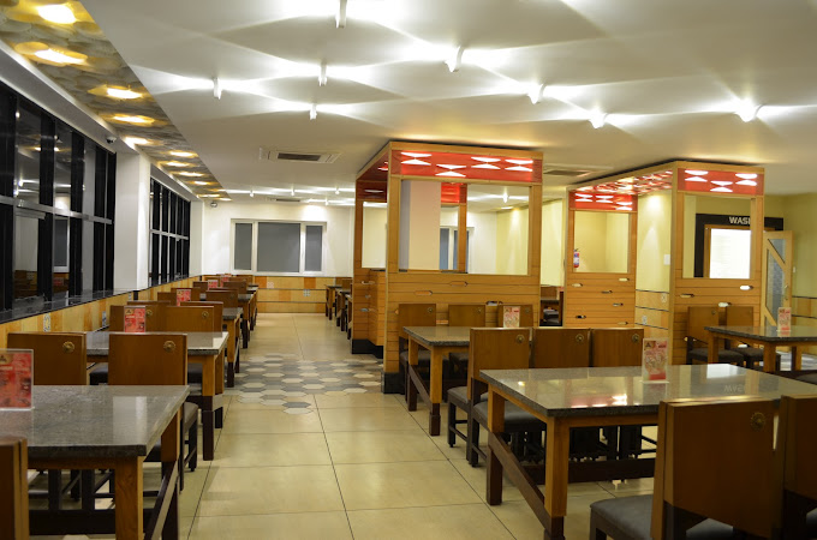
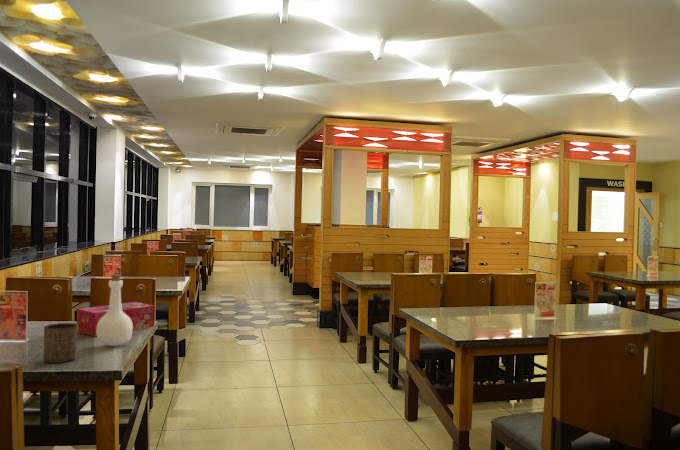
+ tissue box (122, 311)
+ cup (60, 342)
+ bottle (115, 309)
